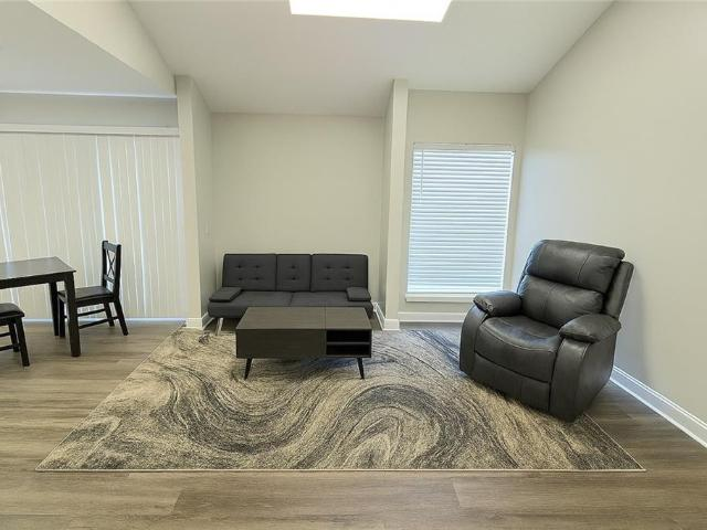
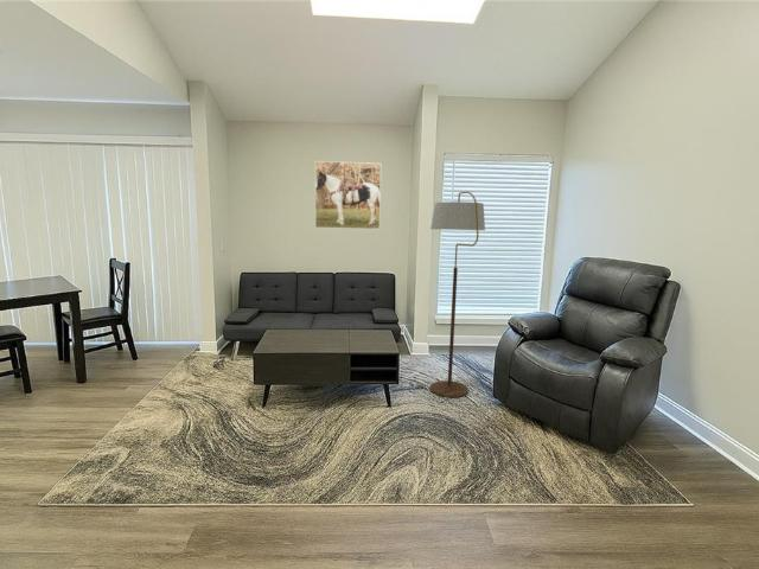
+ floor lamp (455, 294)
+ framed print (347, 196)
